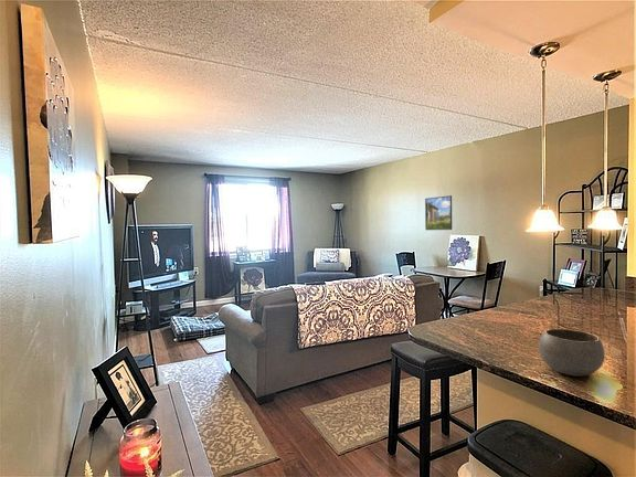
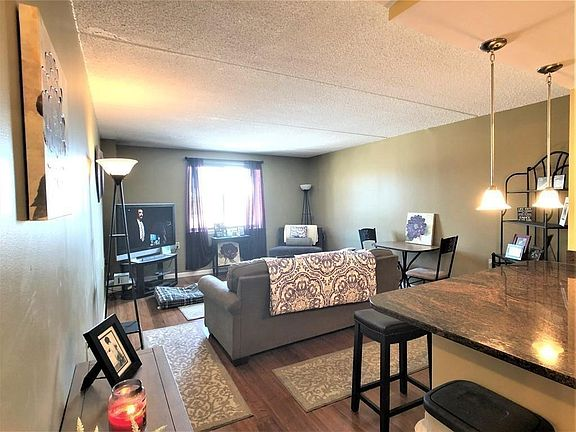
- bowl (570, 352)
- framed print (437, 213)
